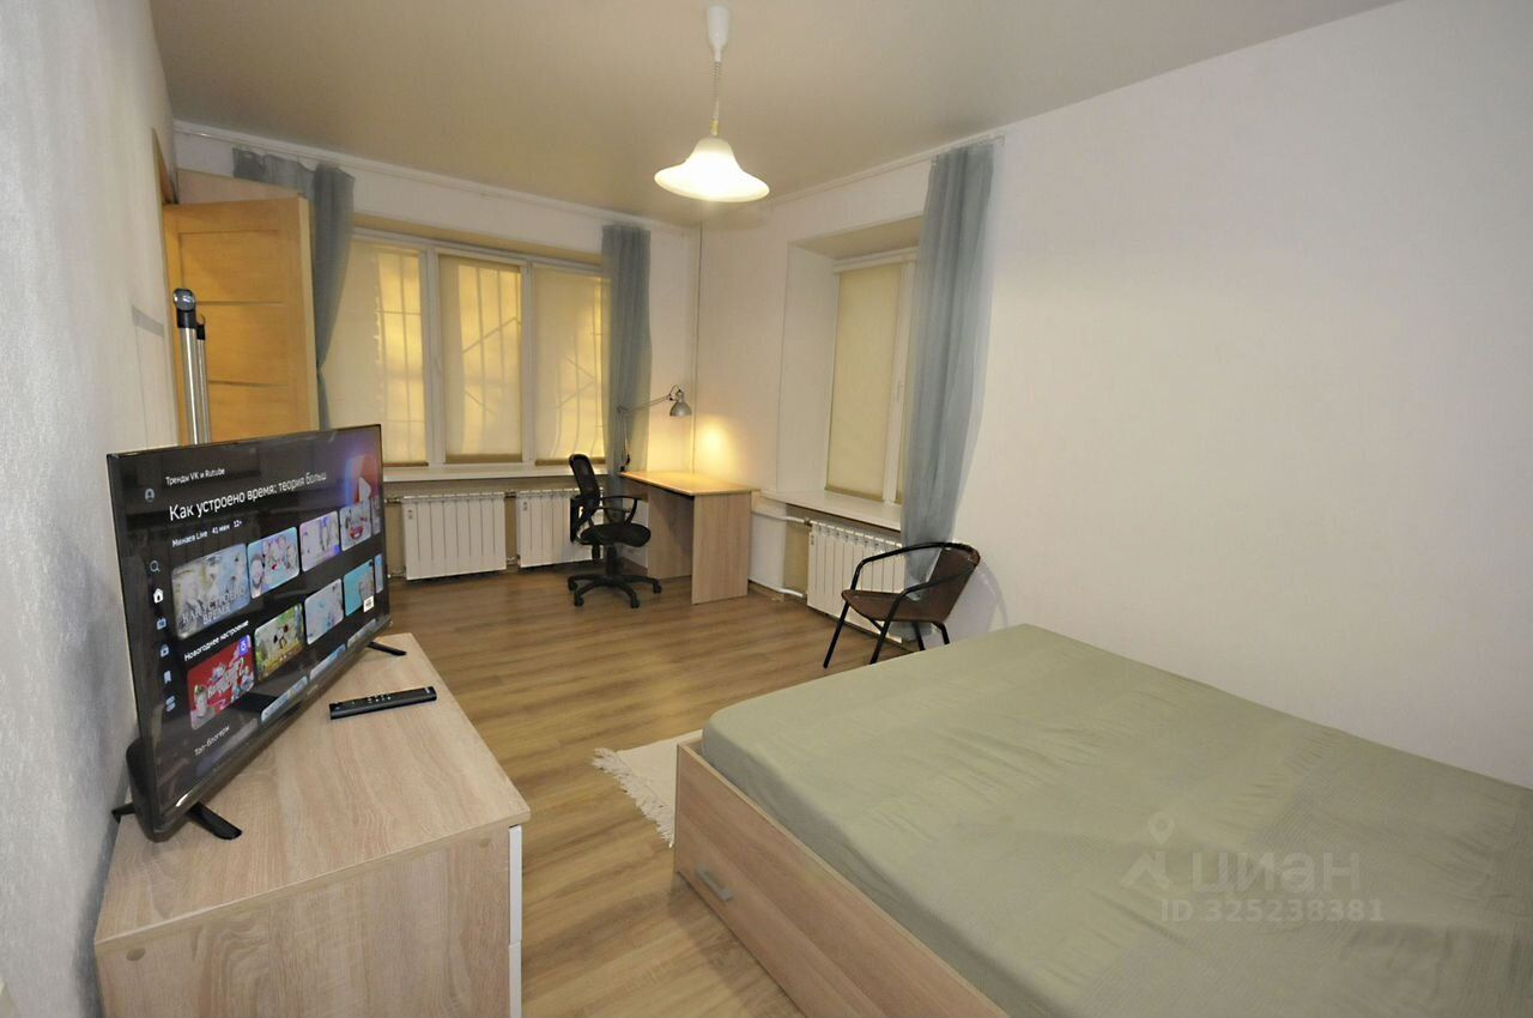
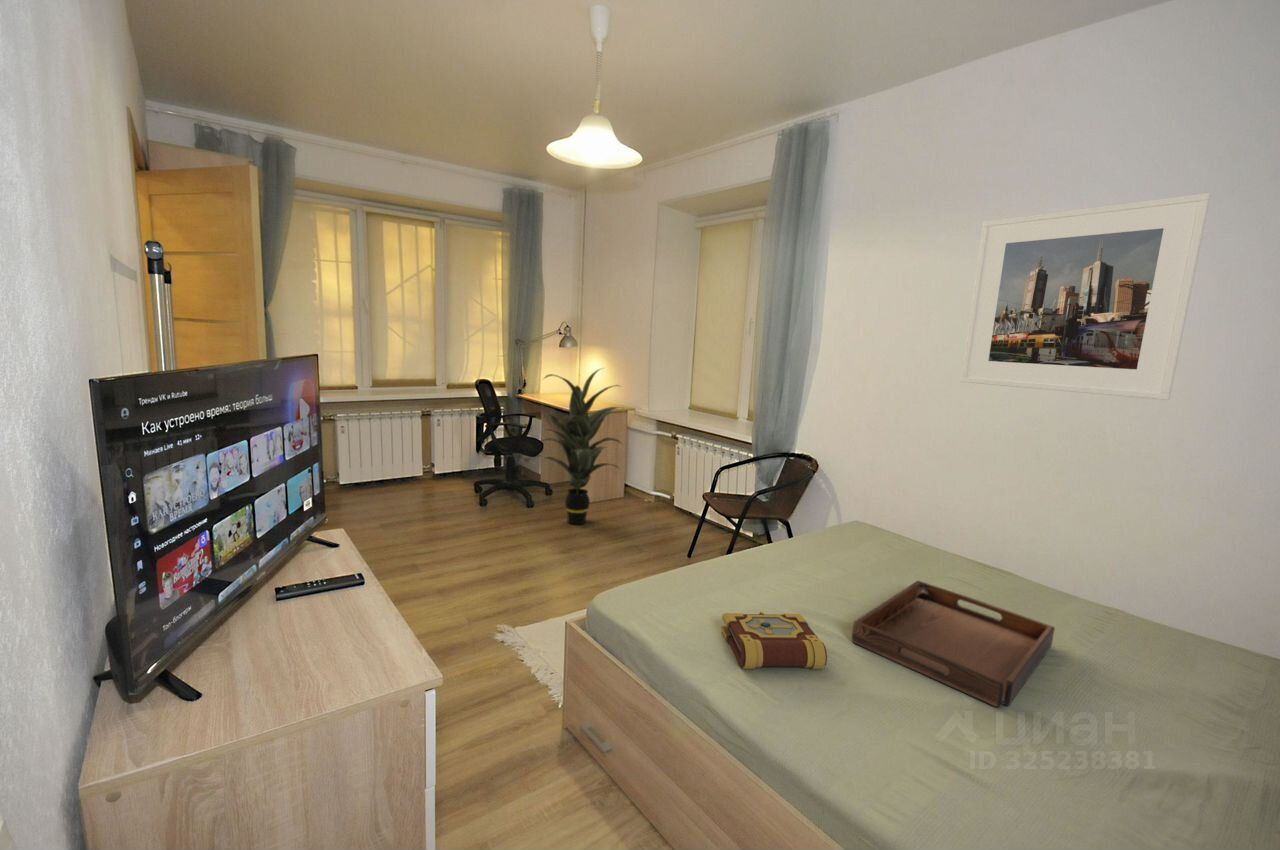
+ serving tray (953, 633)
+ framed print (1067, 301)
+ indoor plant (585, 446)
+ book (776, 638)
